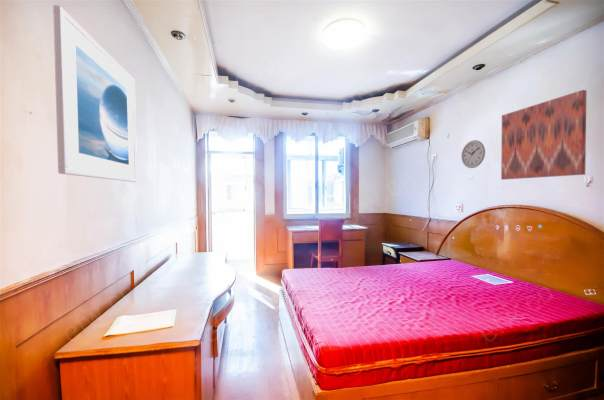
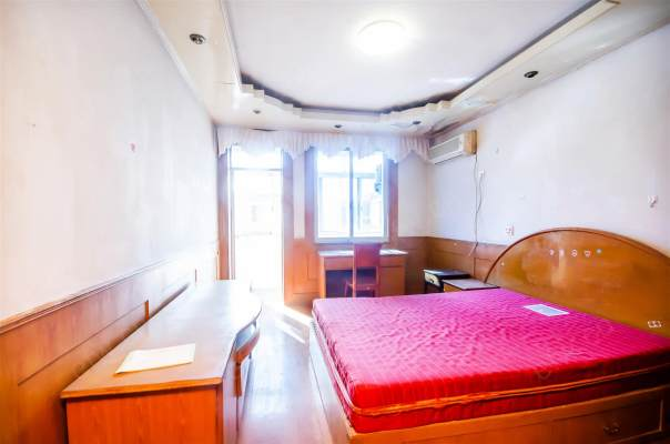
- wall clock (472, 154)
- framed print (105, 115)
- wall art (537, 141)
